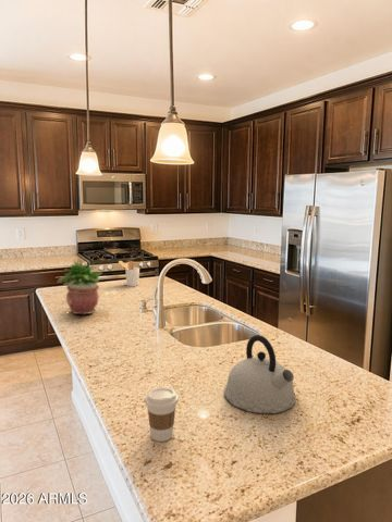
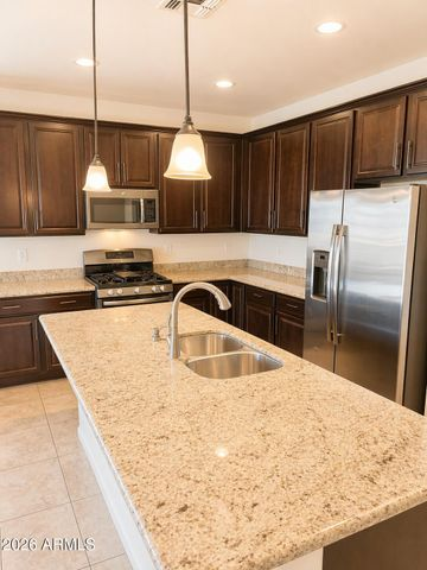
- utensil holder (128, 272)
- kettle (262, 366)
- potted plant (83, 285)
- coffee cup (161, 413)
